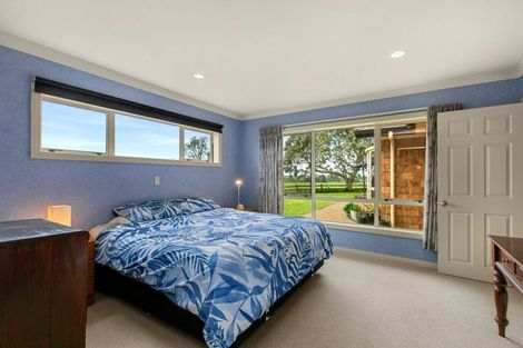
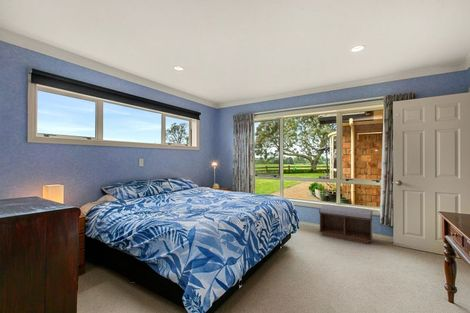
+ bench (345, 222)
